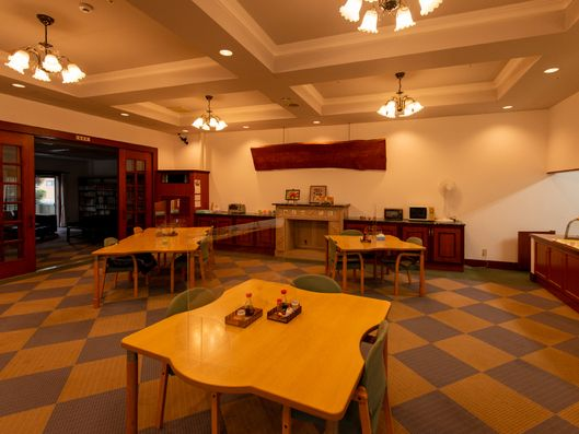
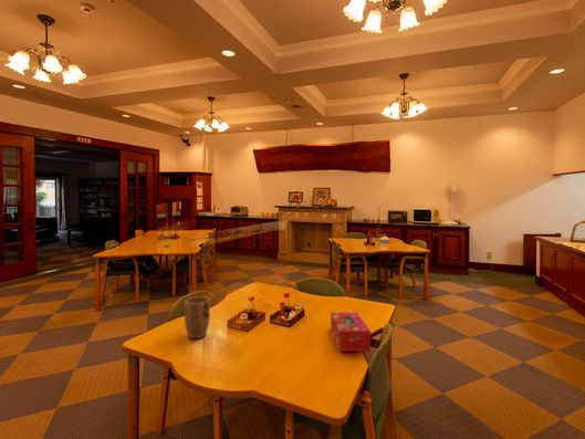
+ tissue box (348, 330)
+ plant pot (197, 317)
